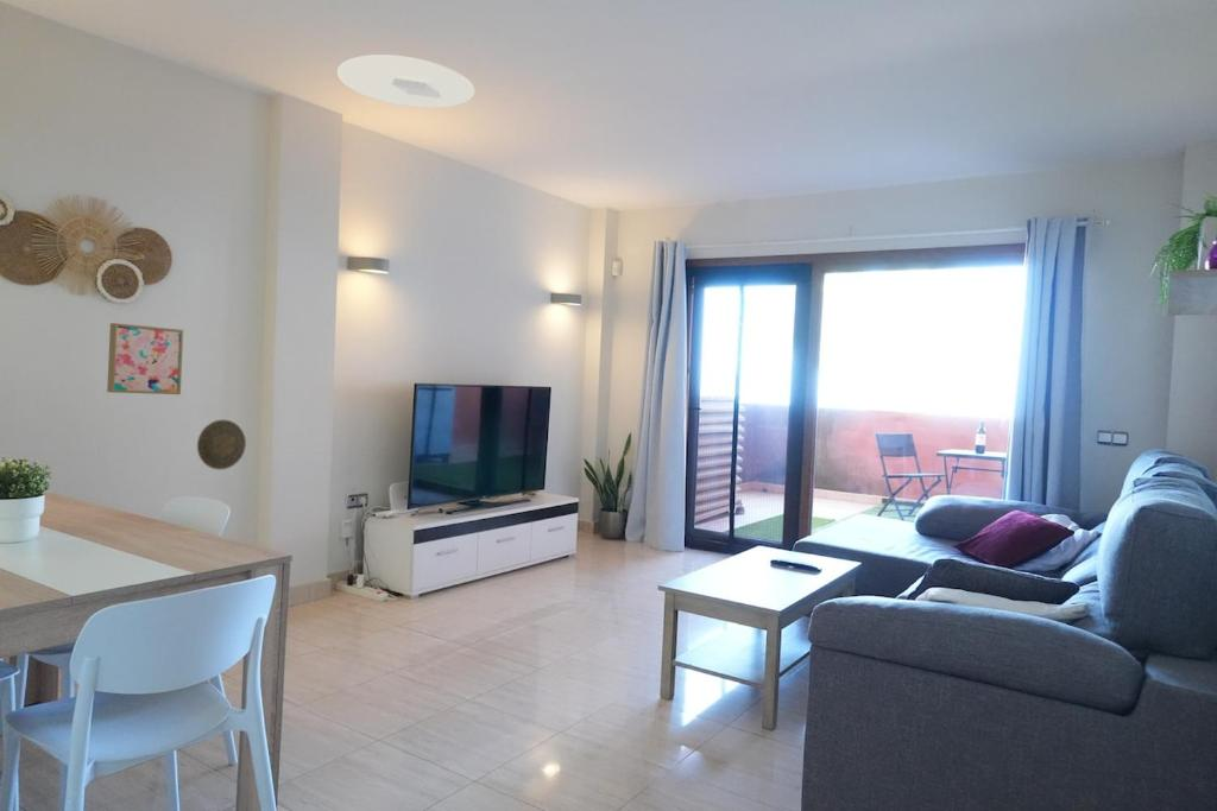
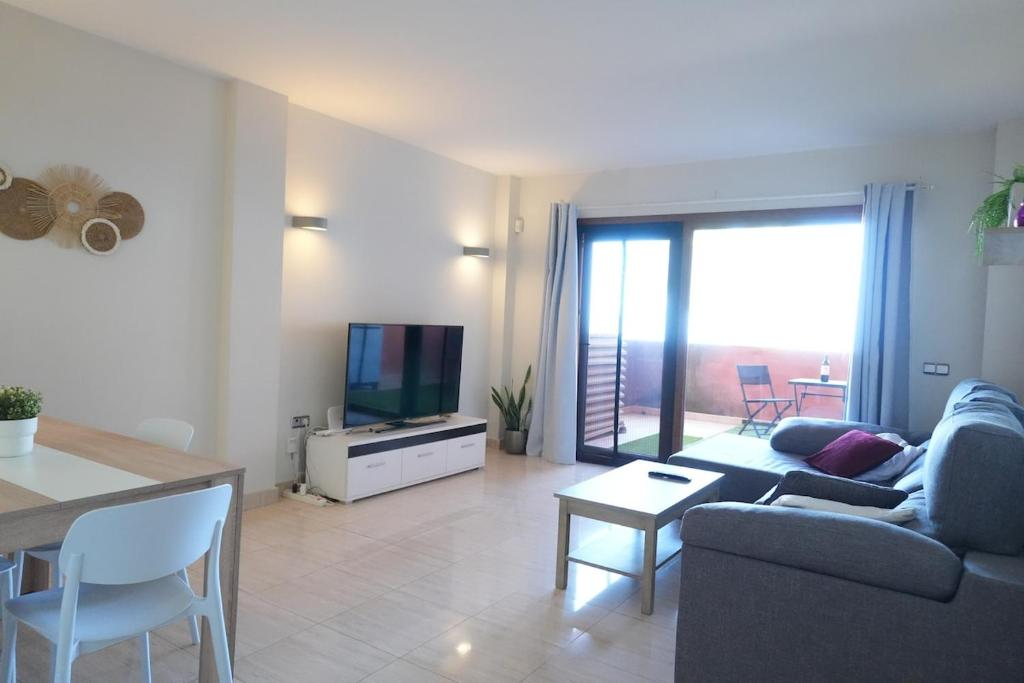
- wall art (146, 360)
- decorative plate (222, 444)
- ceiling light (408, 77)
